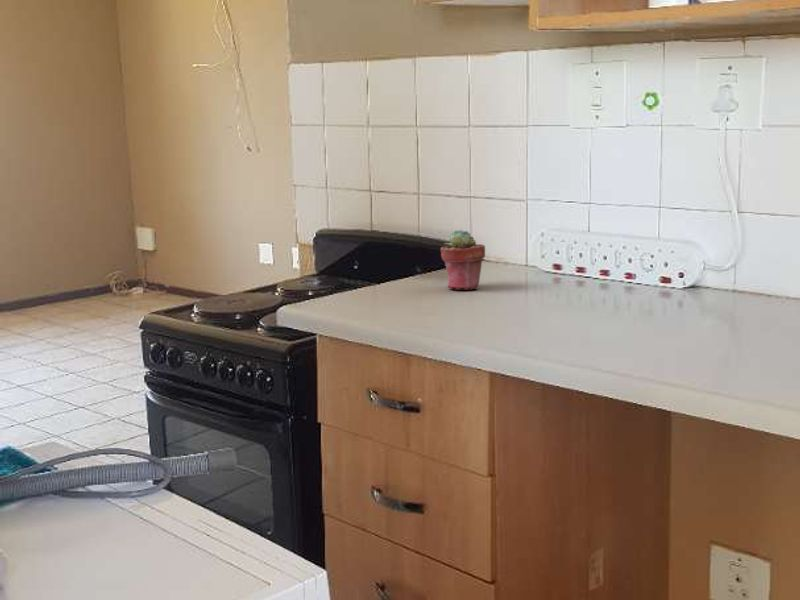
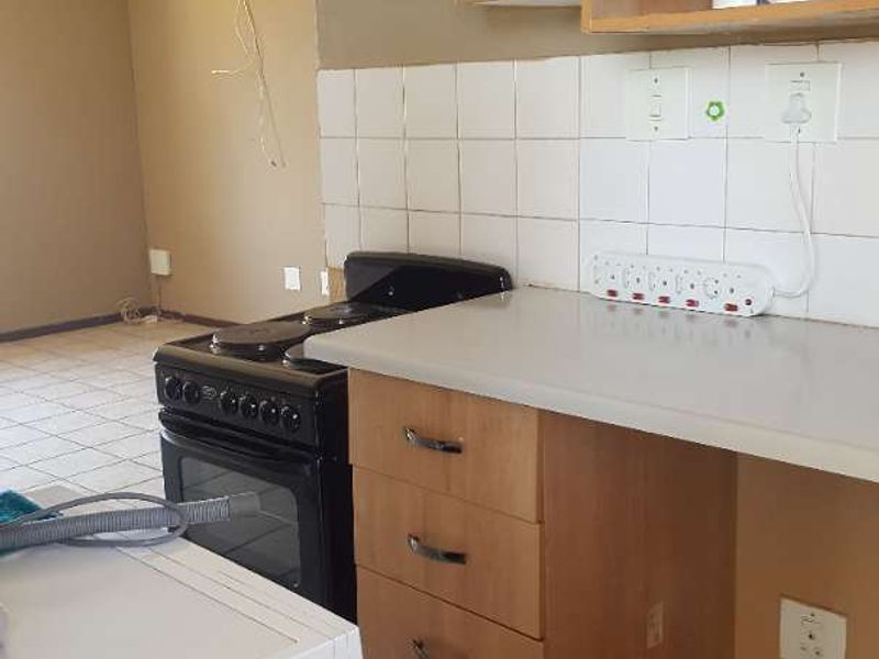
- potted succulent (463, 258)
